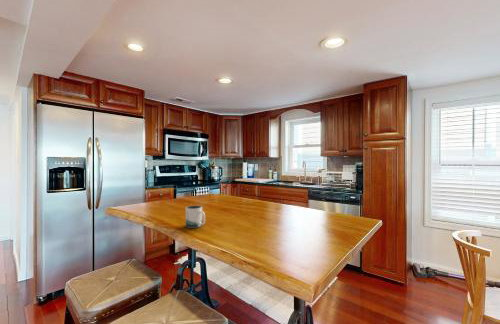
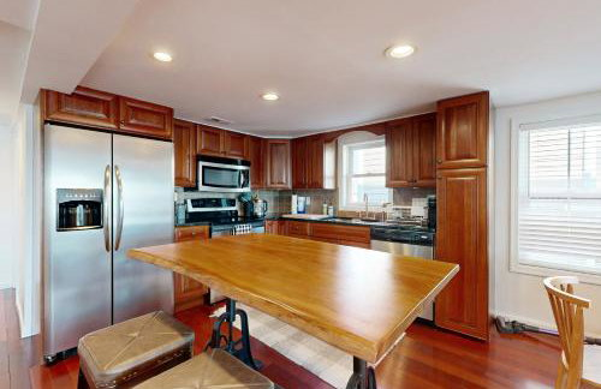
- mug (196, 216)
